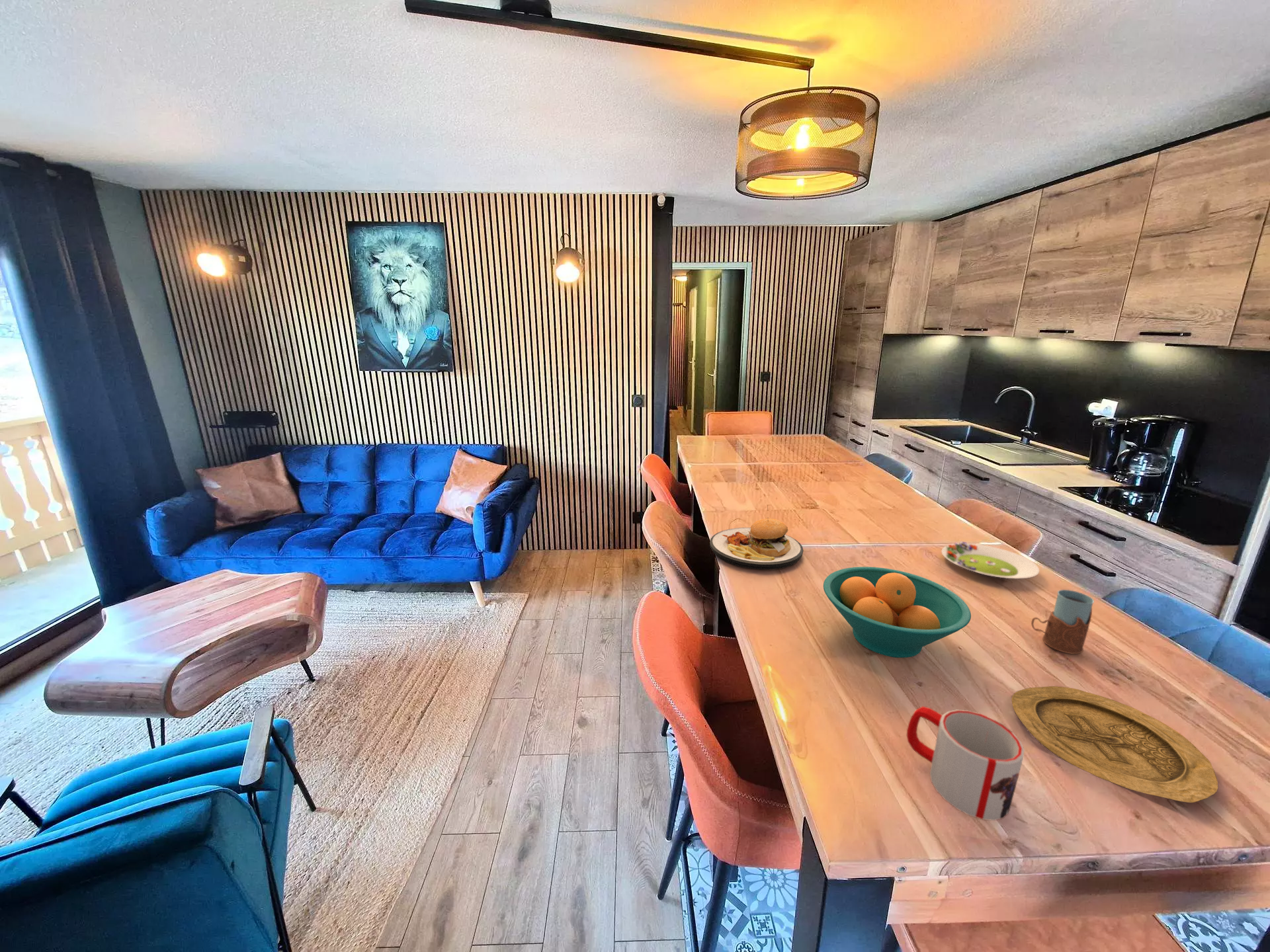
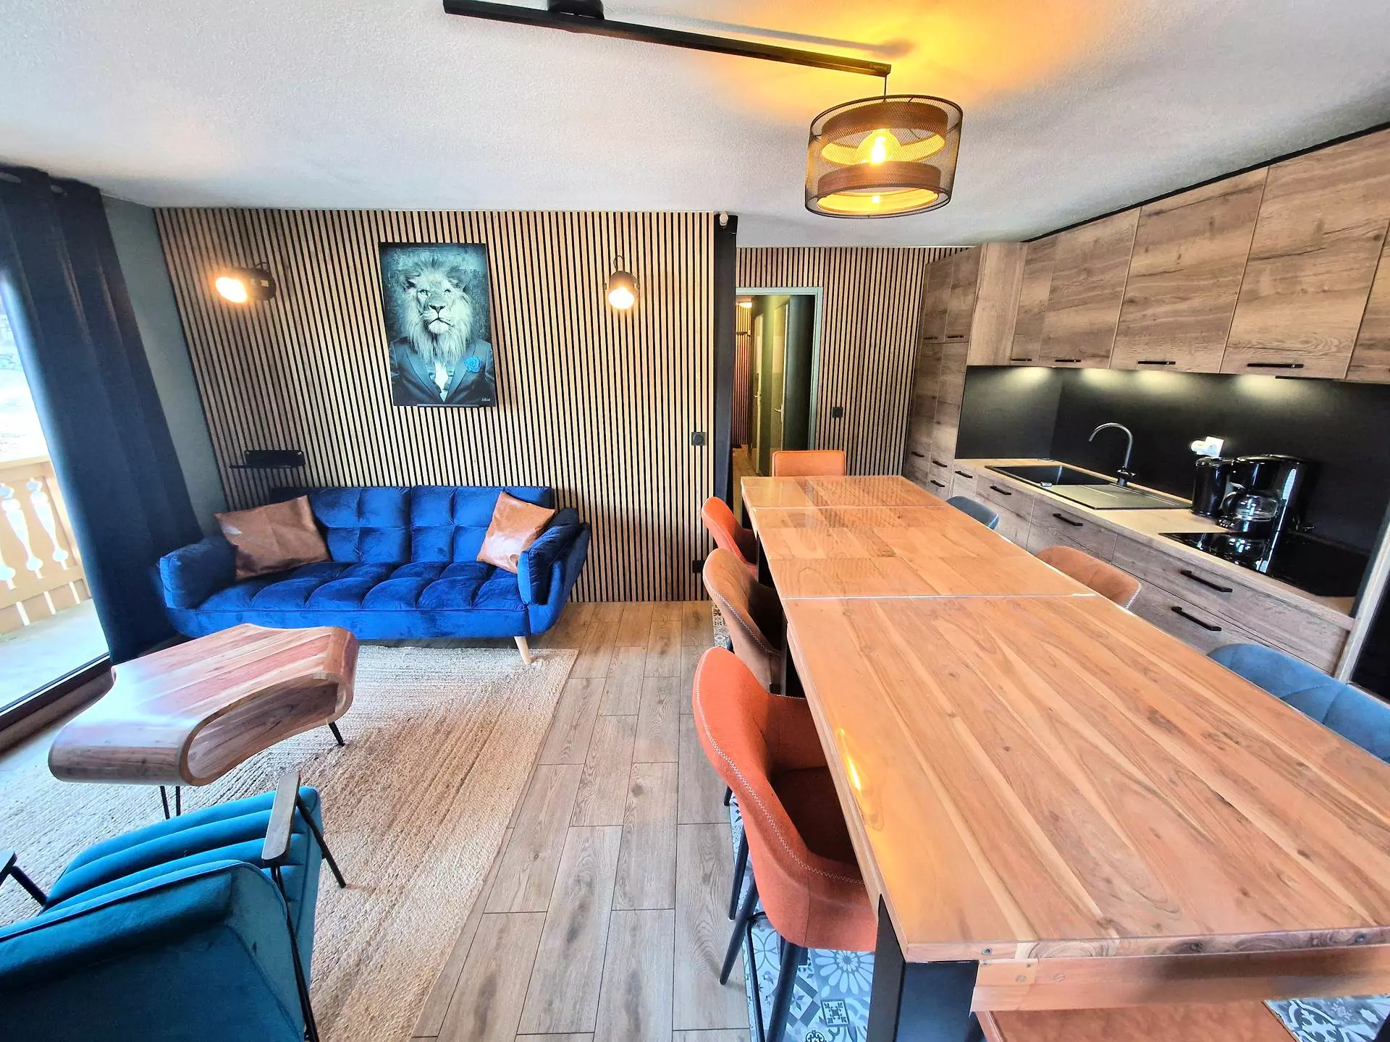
- plate (756, 528)
- drinking glass (1060, 620)
- salad plate (988, 561)
- plate (1103, 735)
- mug (958, 753)
- fruit bowl (891, 608)
